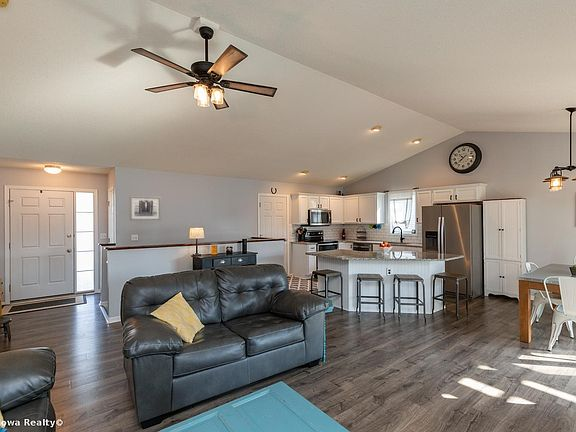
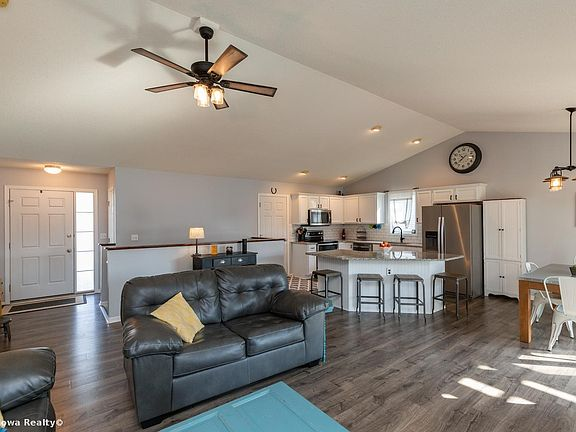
- wall art (145, 208)
